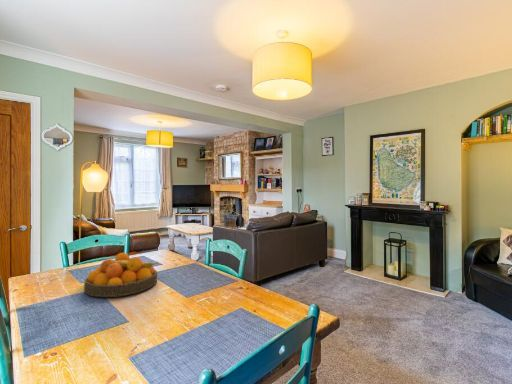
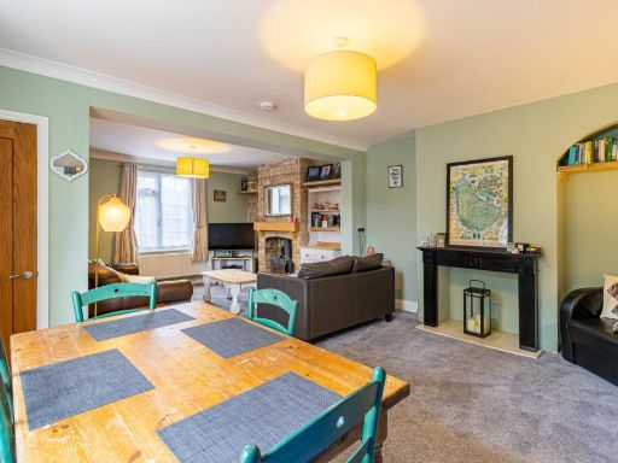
- fruit bowl (122, 270)
